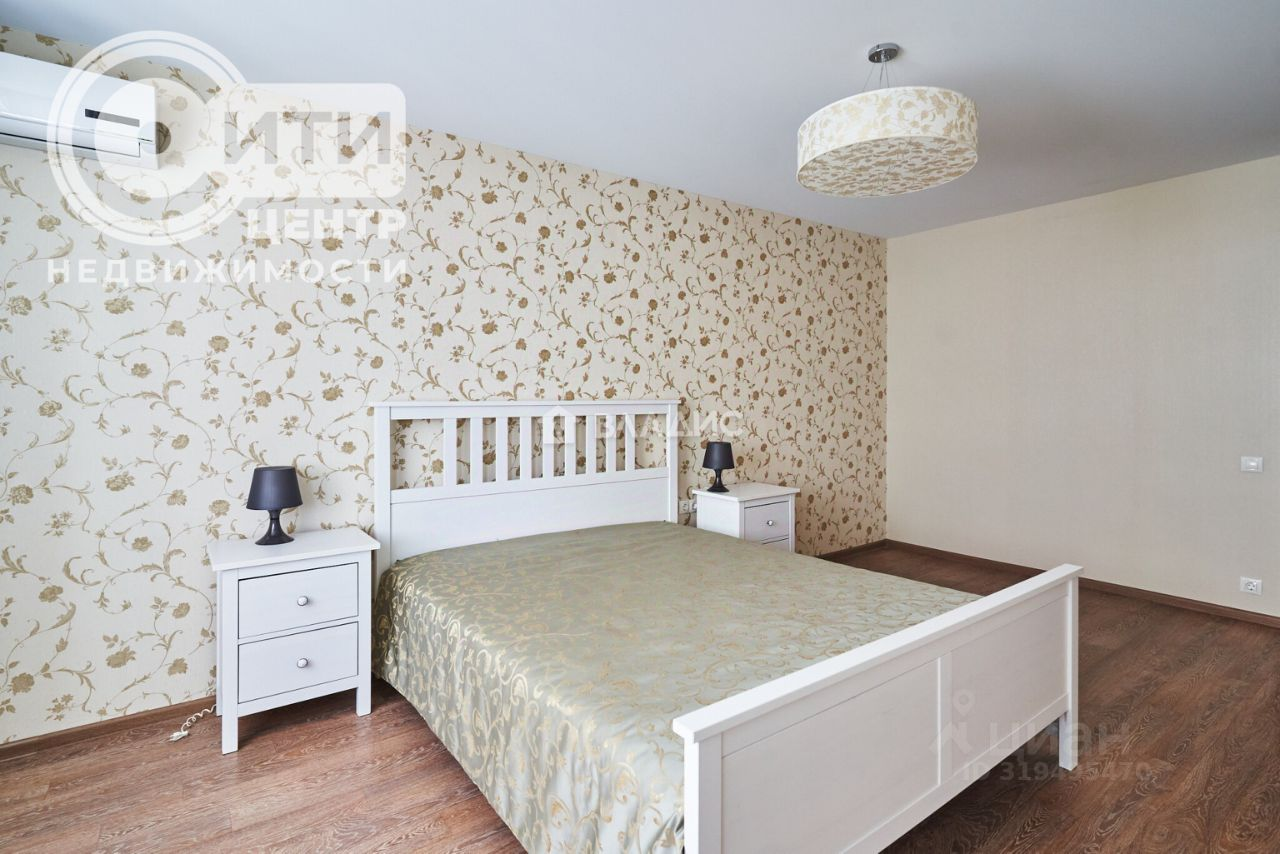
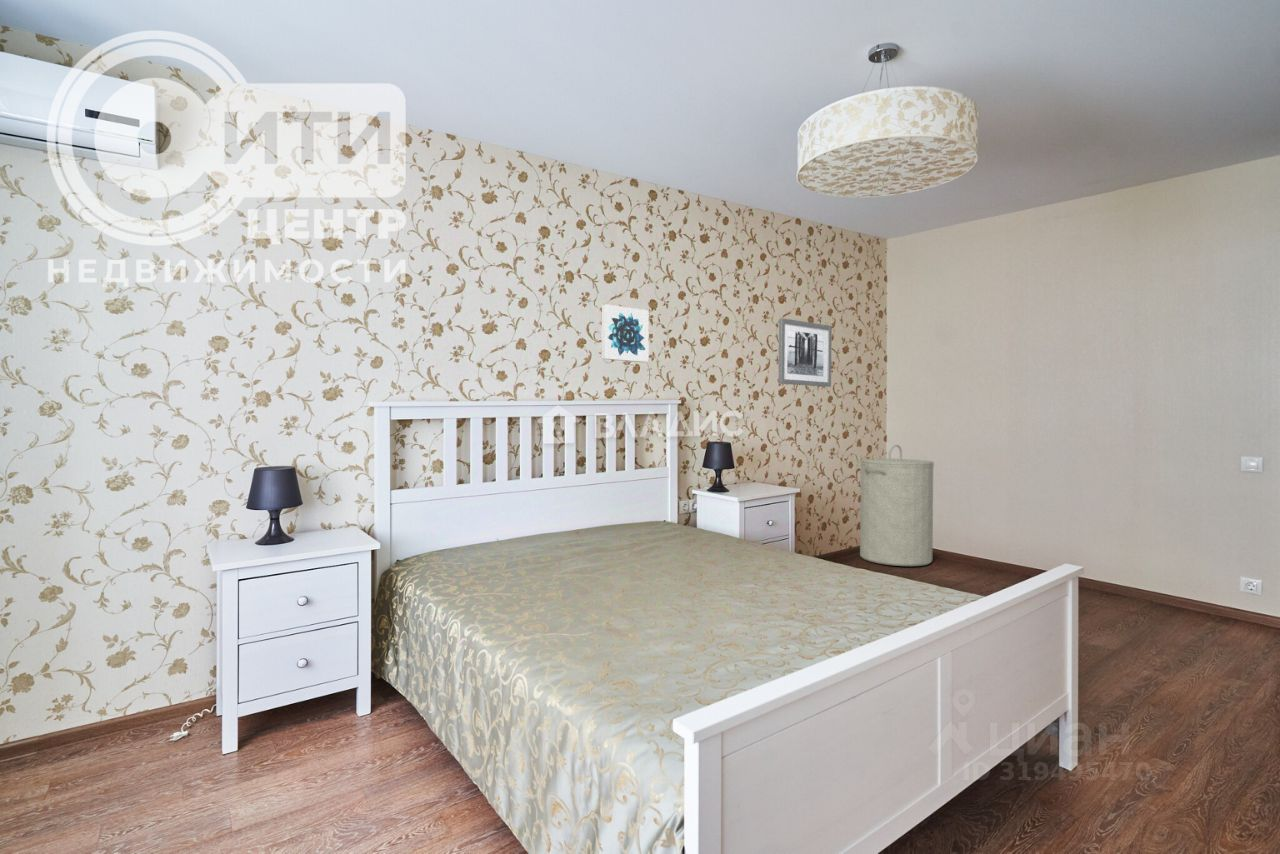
+ wall art (625, 334)
+ laundry hamper (896, 501)
+ wall art (806, 353)
